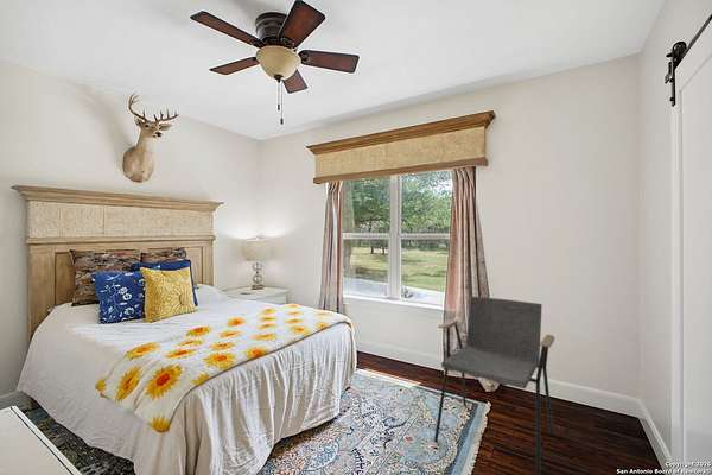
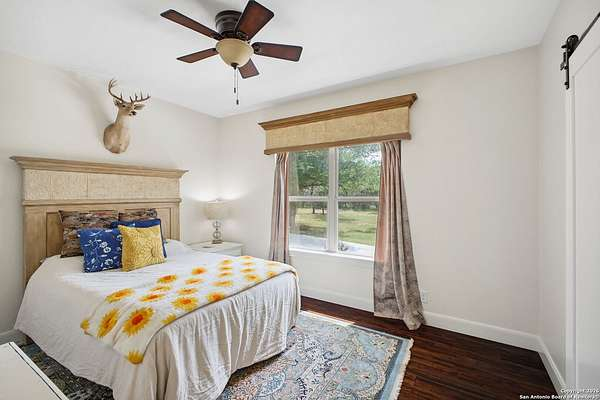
- armchair (494, 372)
